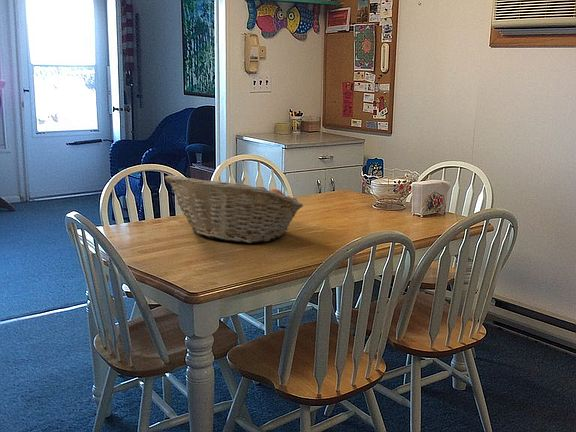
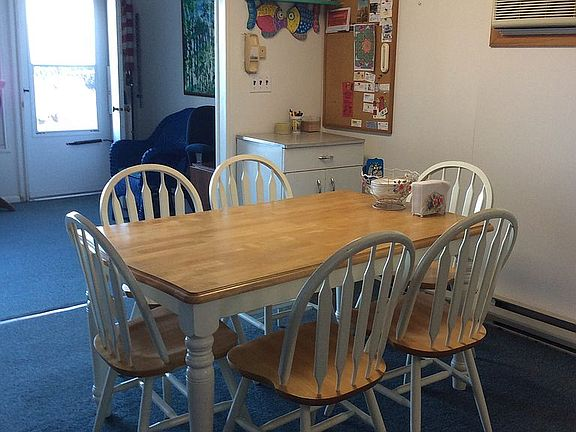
- fruit basket (233, 203)
